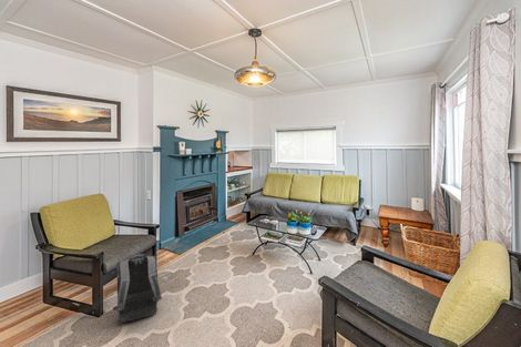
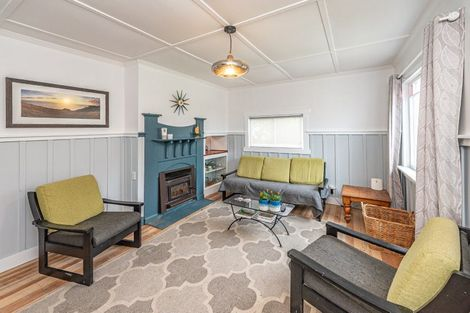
- backpack (137, 287)
